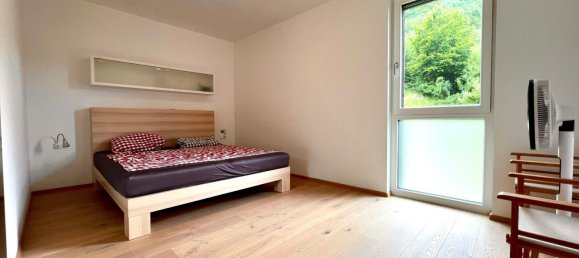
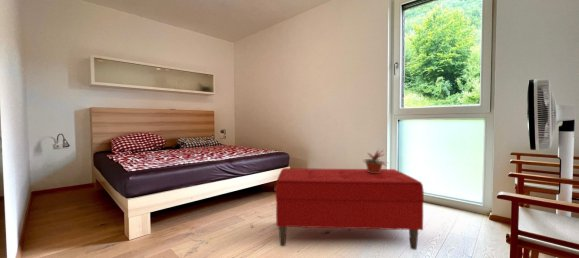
+ potted plant (374, 158)
+ bench (342, 204)
